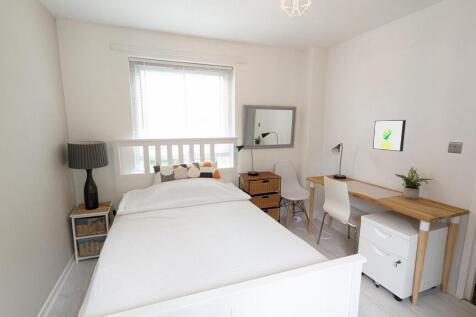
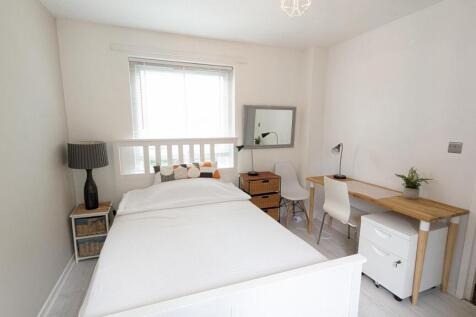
- wall art (388, 135)
